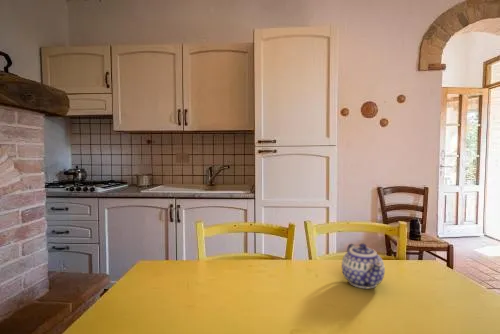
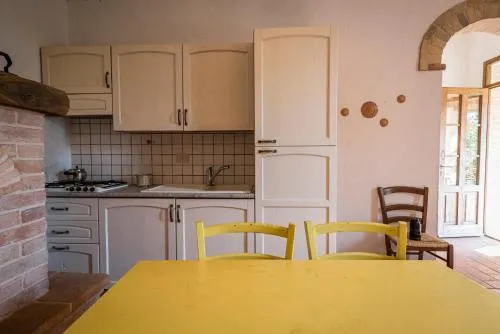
- teapot (362, 263)
